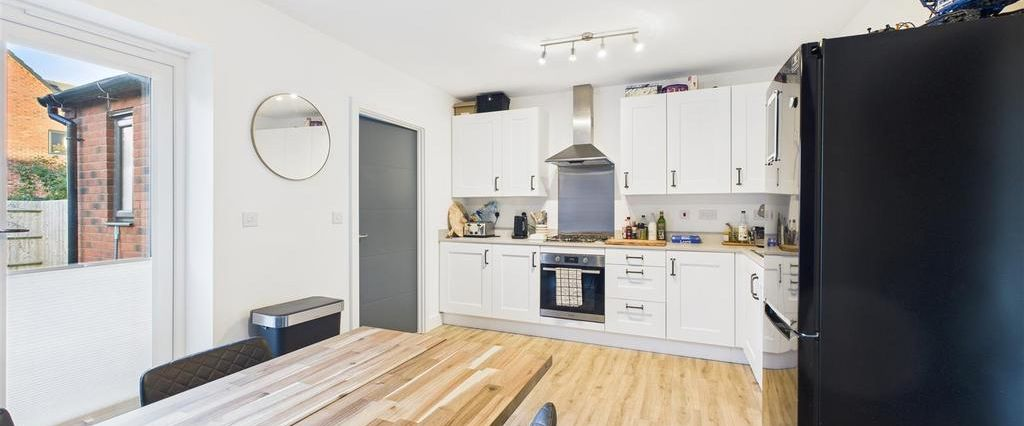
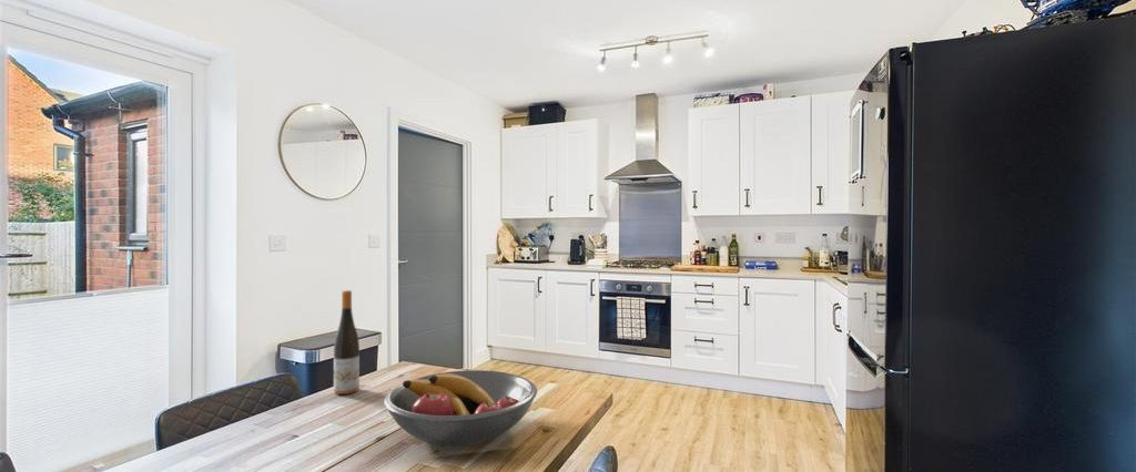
+ wine bottle (346, 340)
+ fruit bowl (463, 406)
